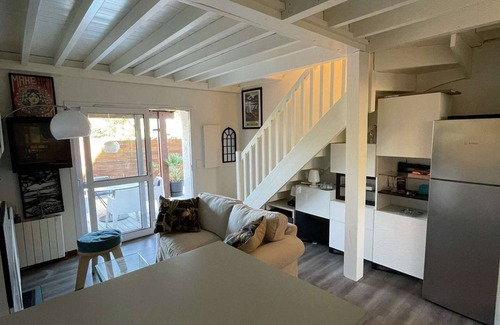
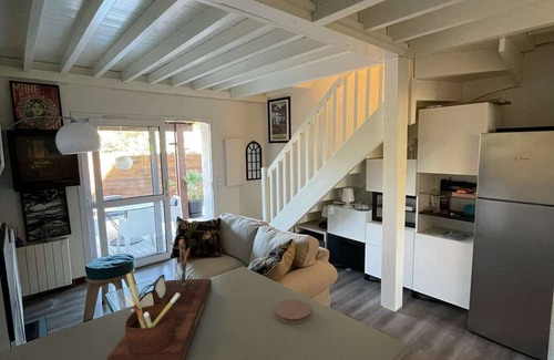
+ desk organizer (166, 291)
+ coaster (293, 310)
